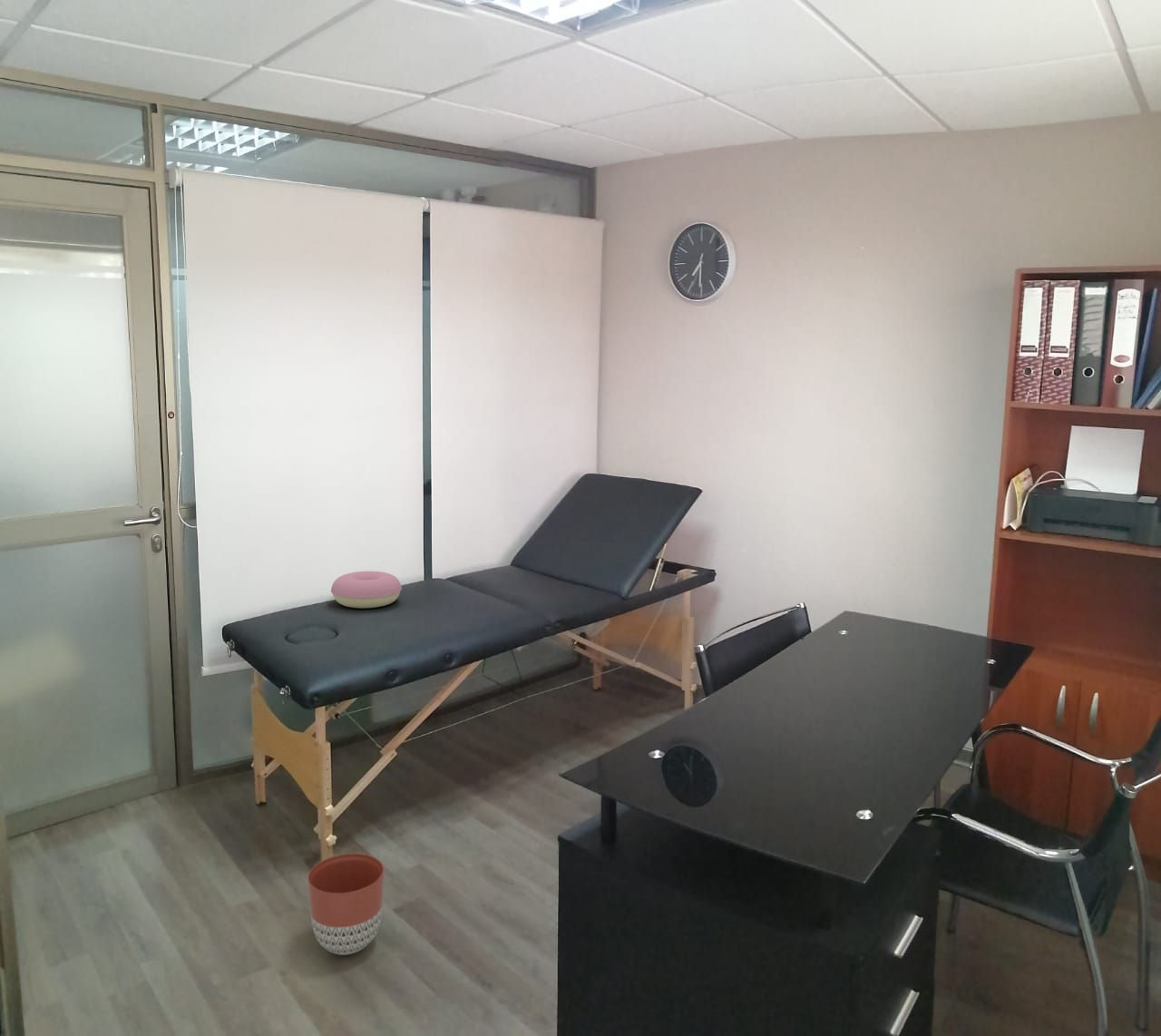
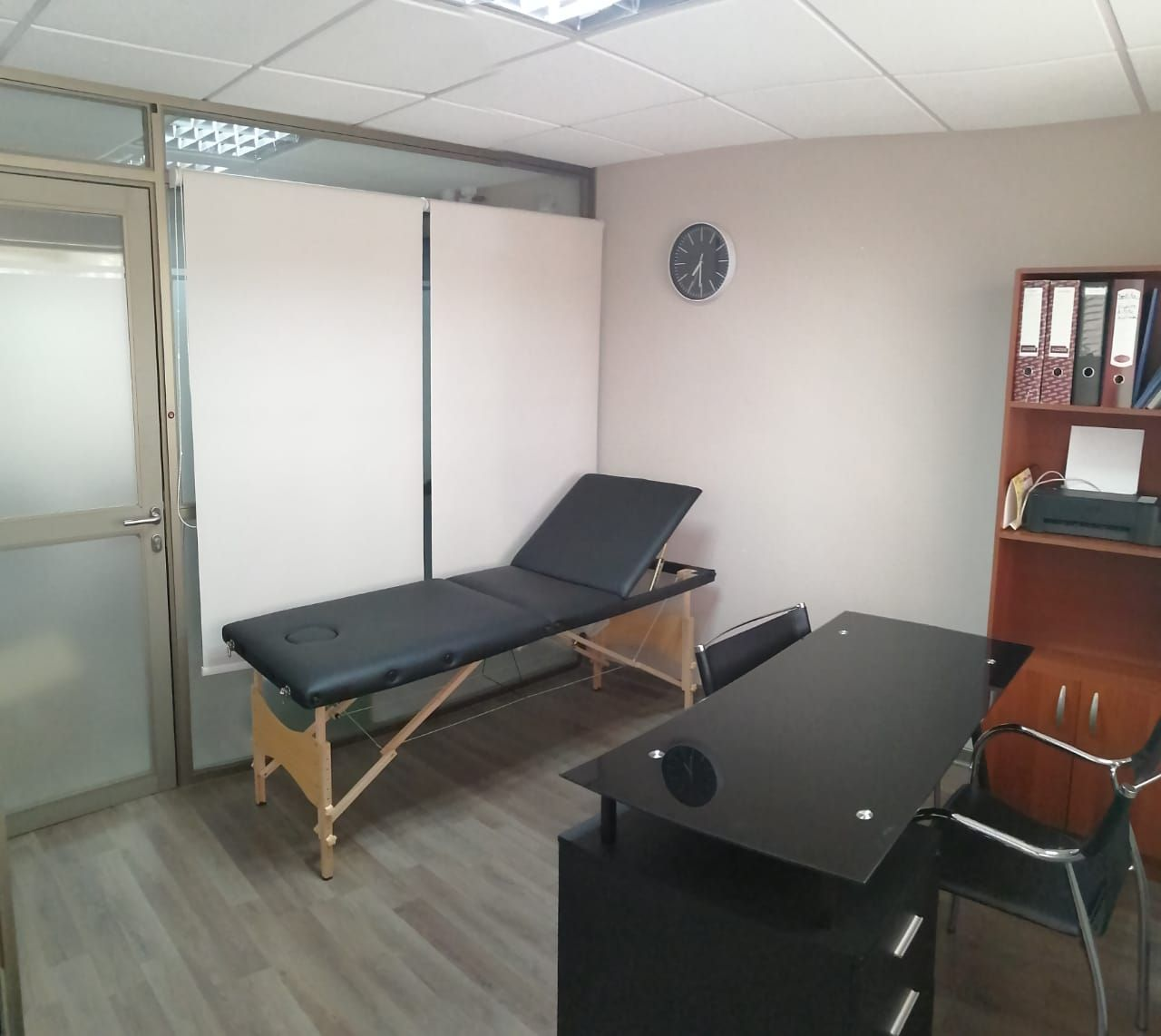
- cushion (366, 589)
- planter (346, 910)
